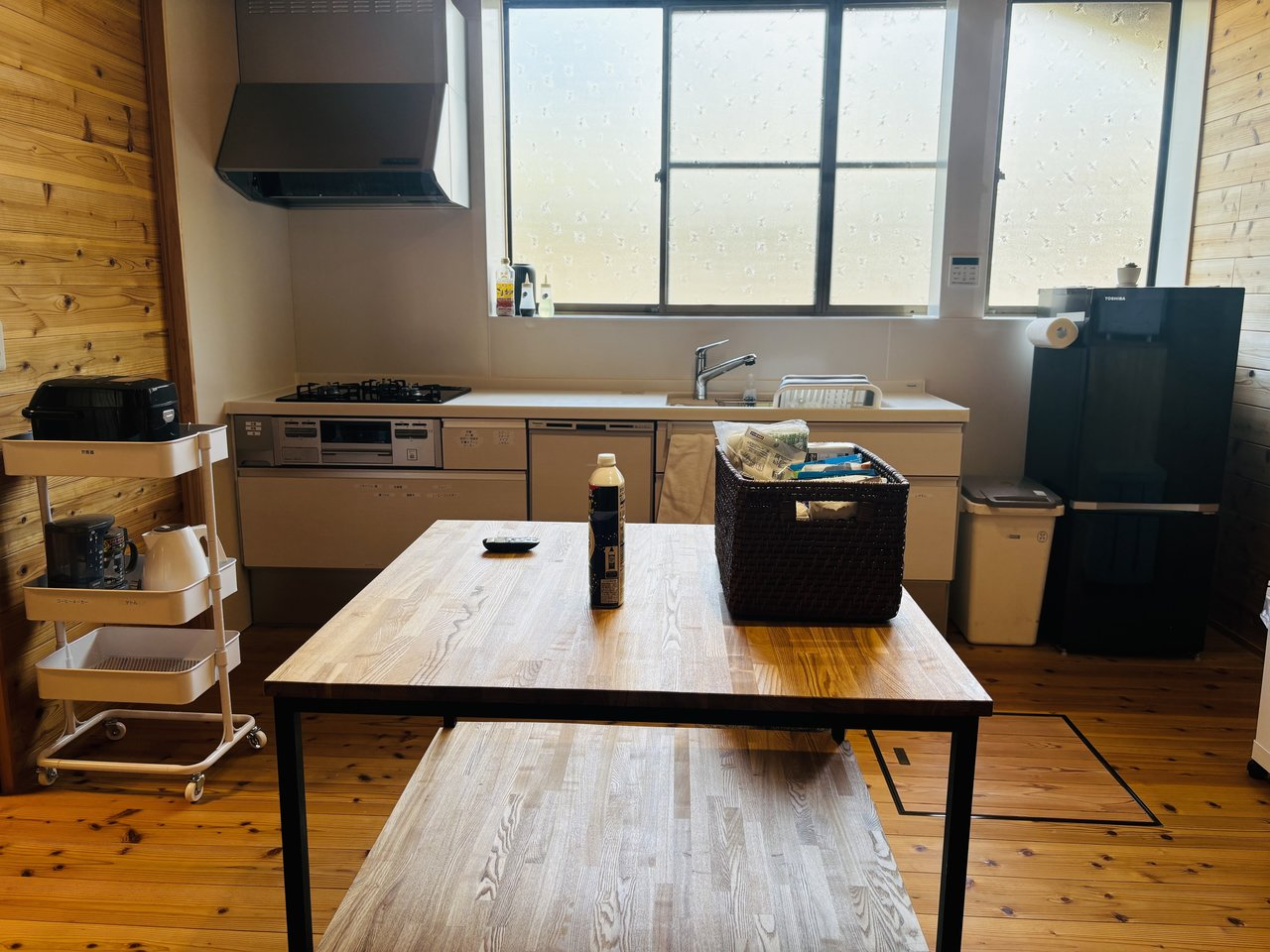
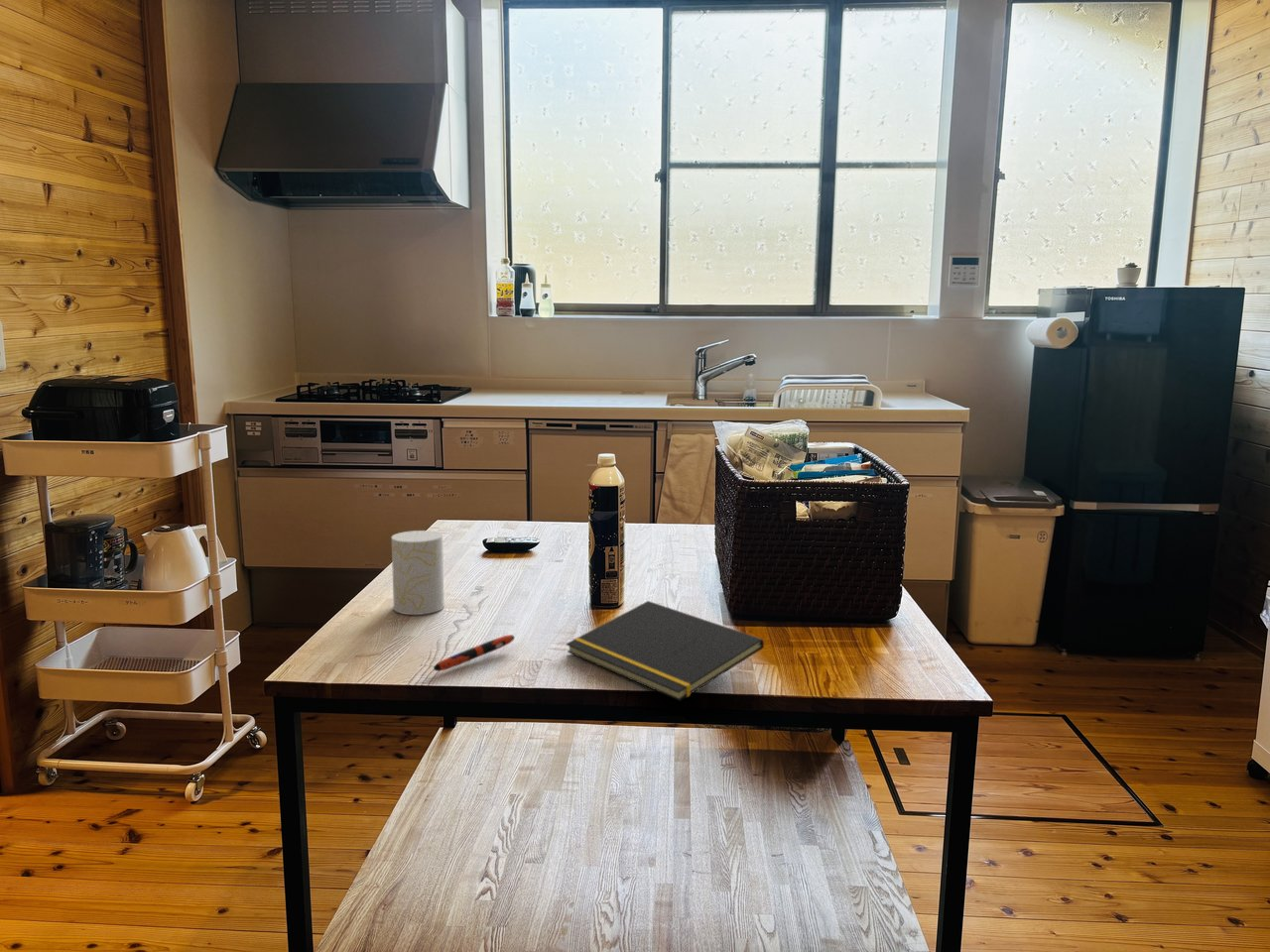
+ pen (475, 652)
+ notepad (662, 646)
+ cup (418, 571)
